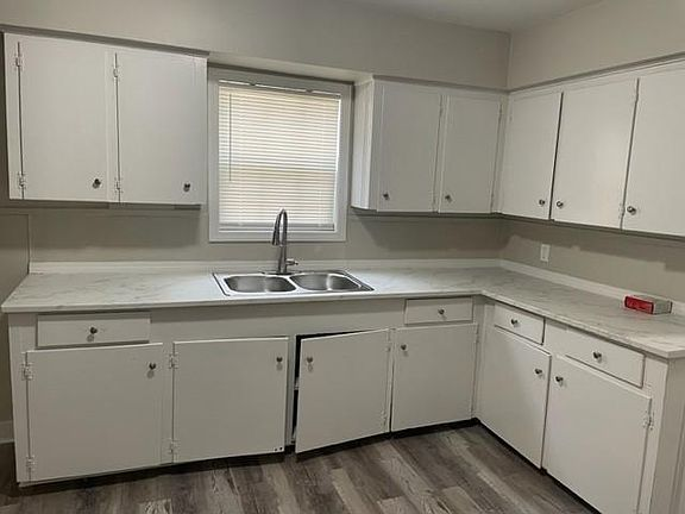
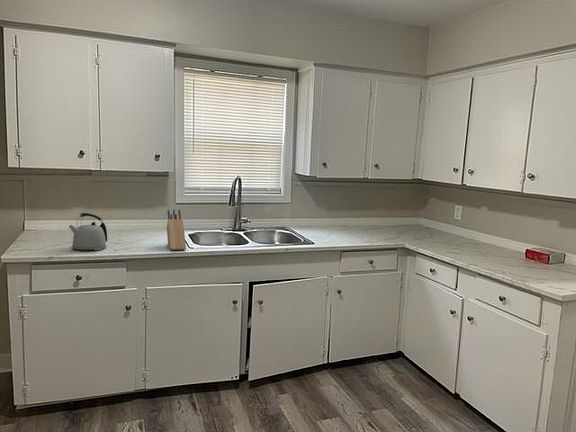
+ kettle (88, 230)
+ knife block (175, 228)
